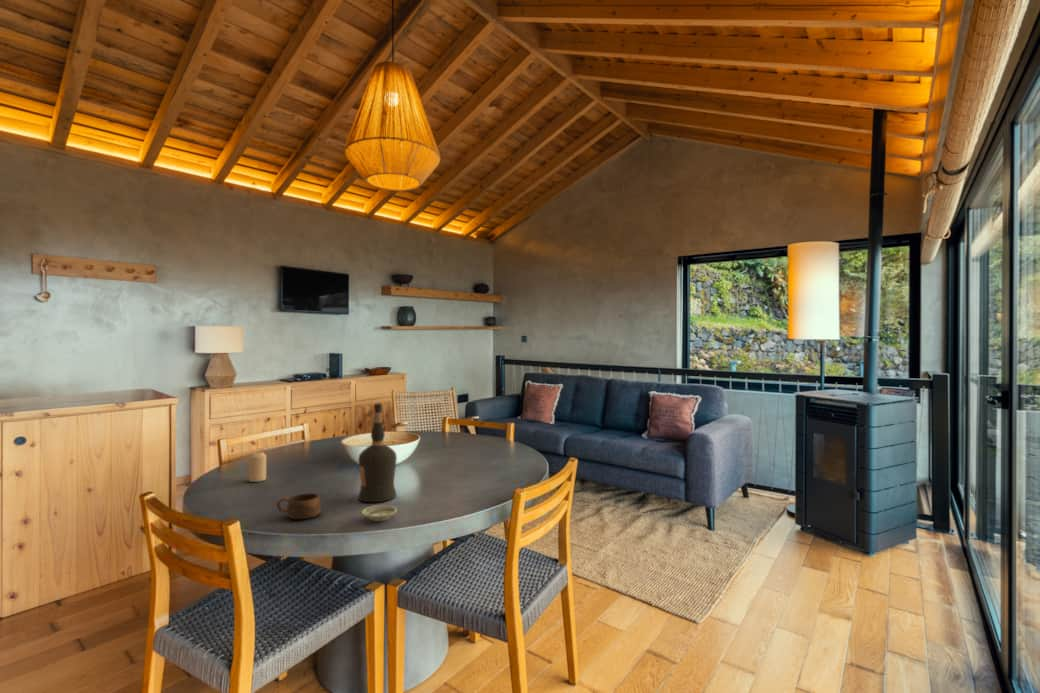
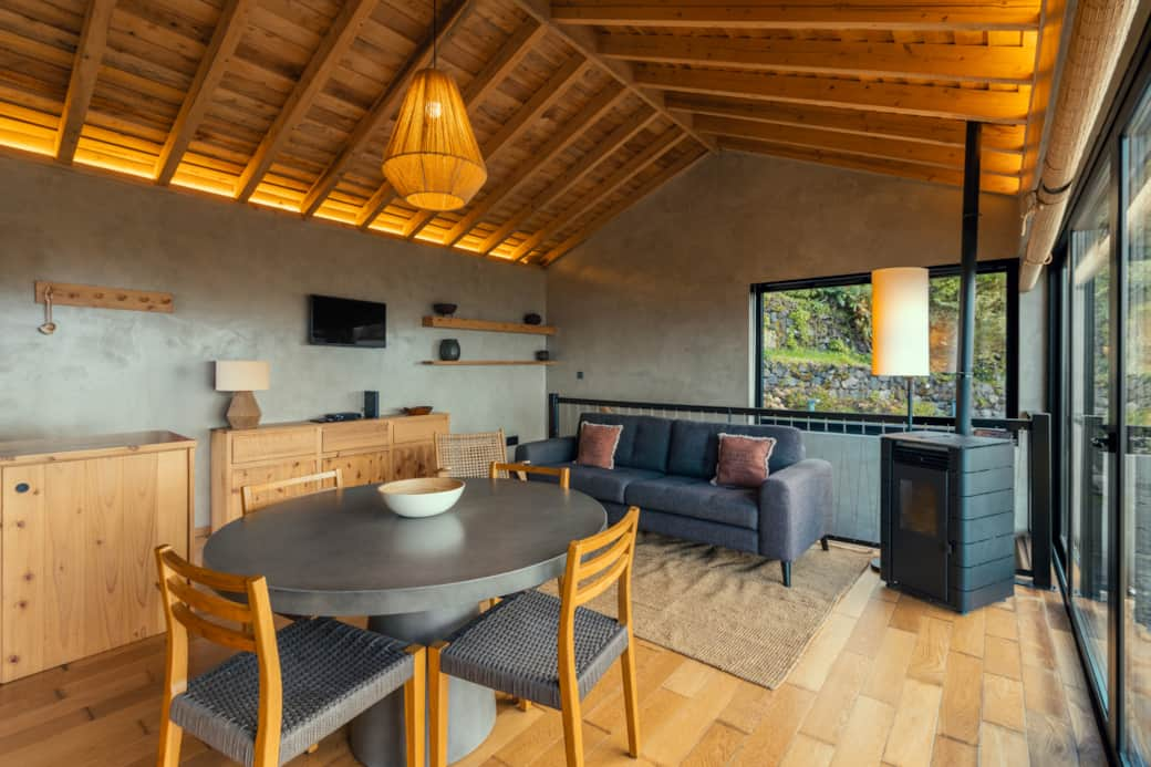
- candle (257, 465)
- liquor bottle (377, 450)
- saucer (379, 514)
- cup (299, 505)
